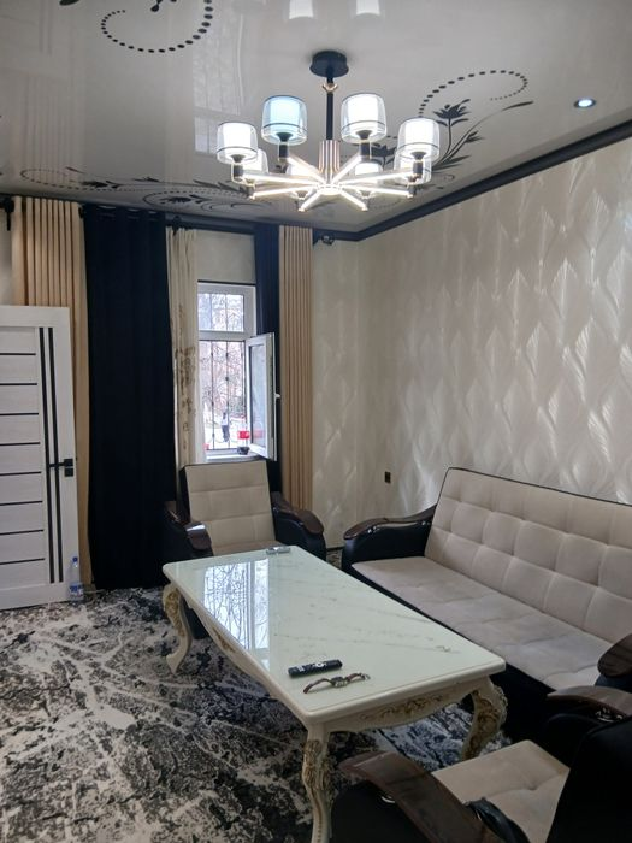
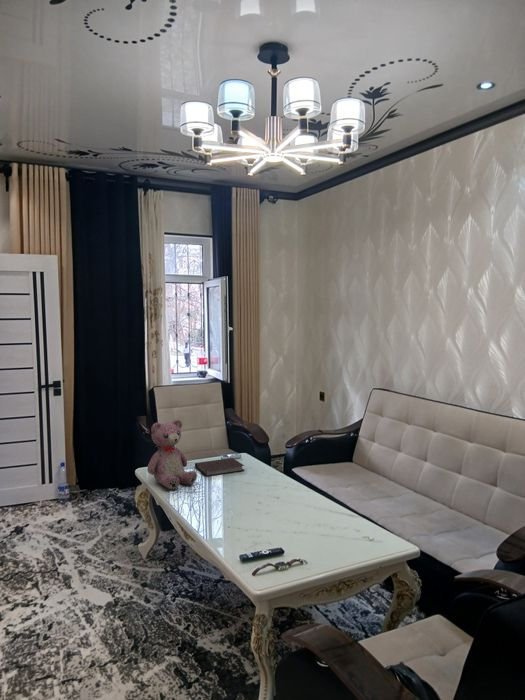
+ teddy bear (171, 452)
+ notebook (219, 466)
